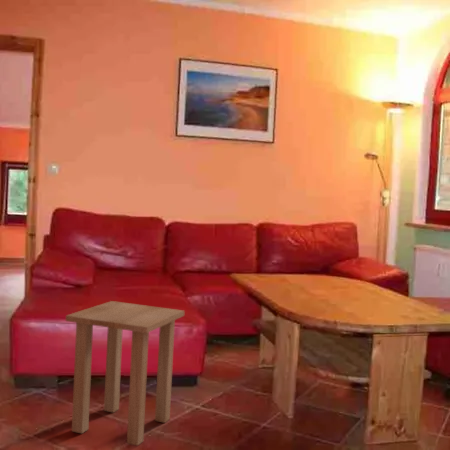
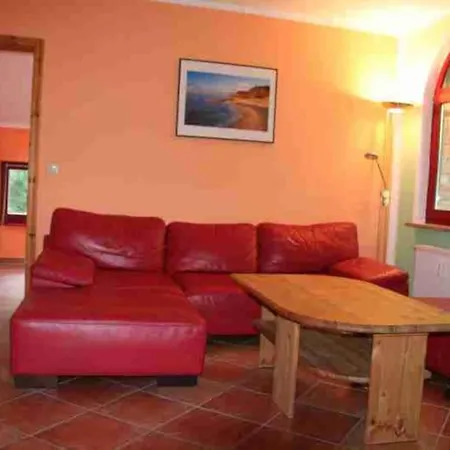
- side table (120, 369)
